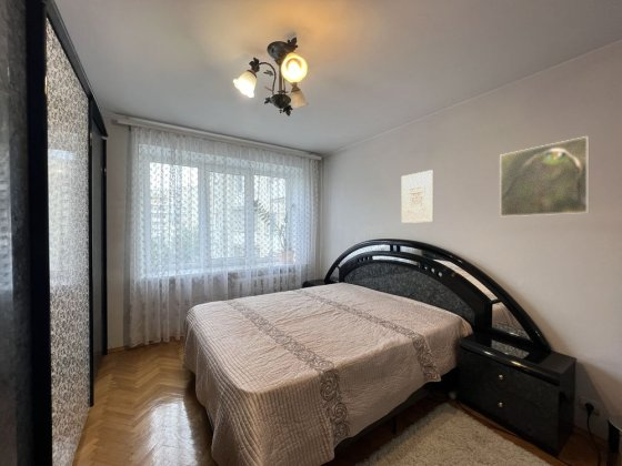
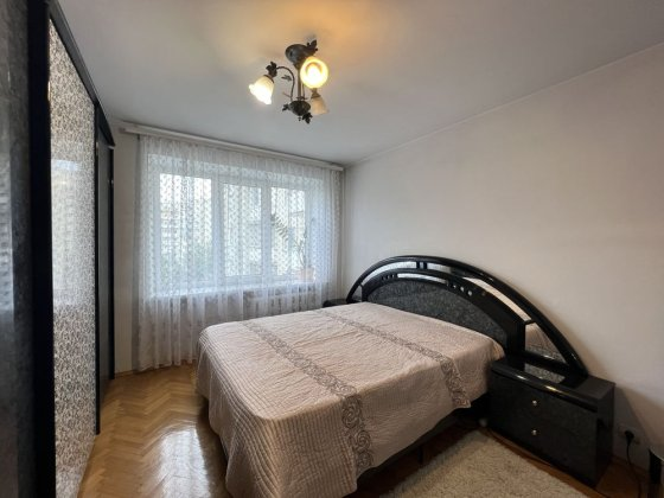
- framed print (539, 181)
- wall art (417, 197)
